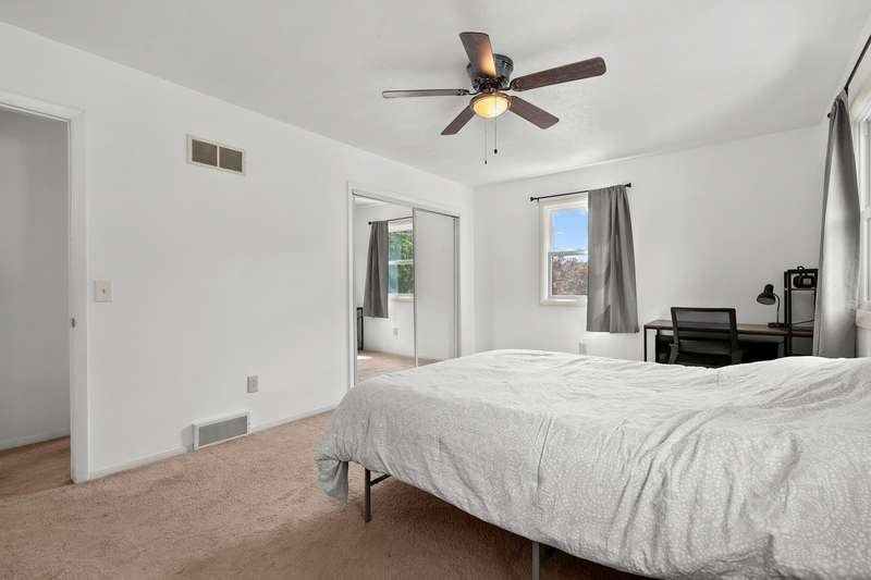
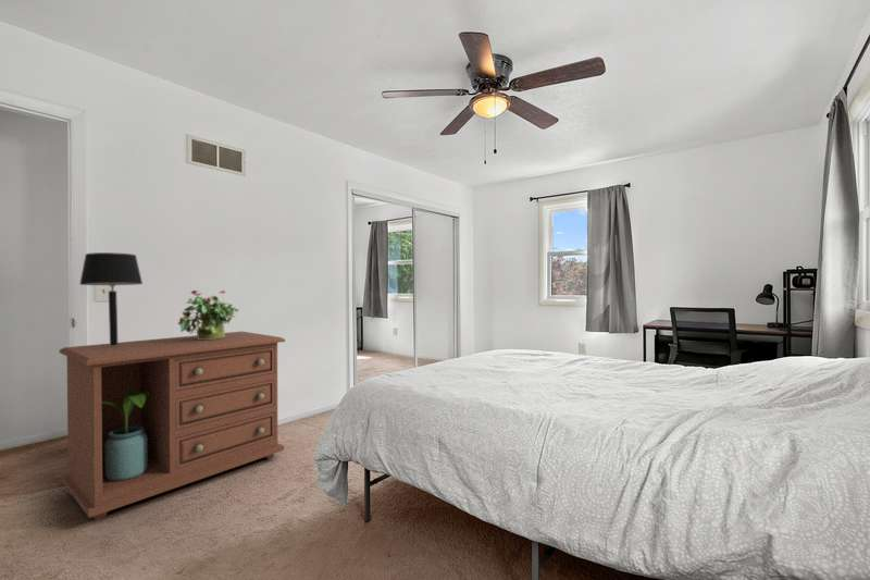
+ potted plant (209, 313)
+ table lamp (113, 299)
+ dresser (183, 407)
